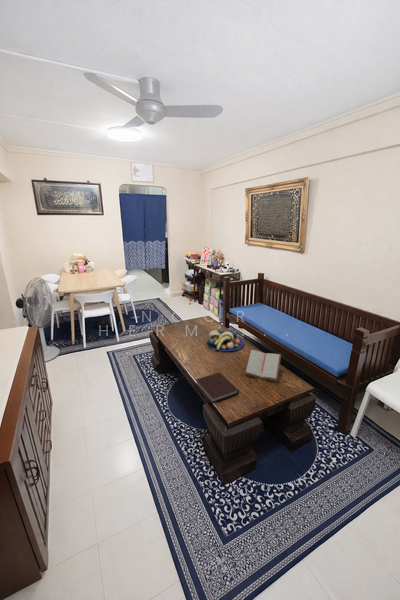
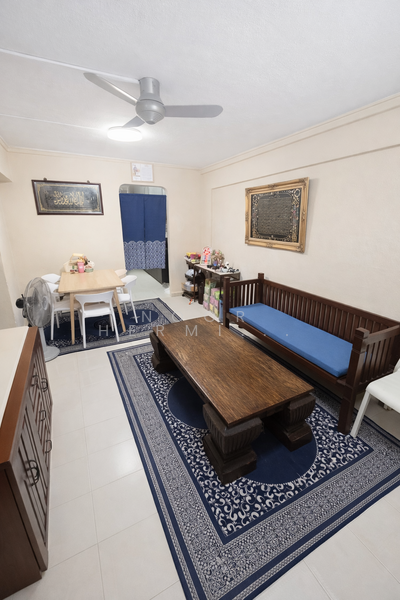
- notebook (216, 386)
- fruit bowl (225, 337)
- paperback book (263, 364)
